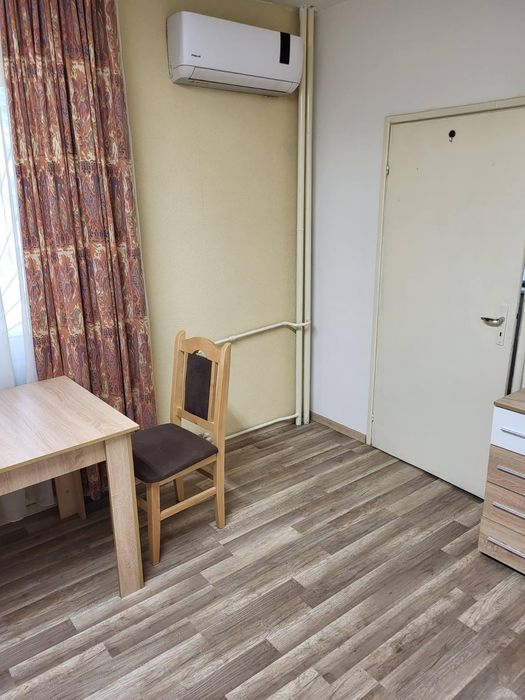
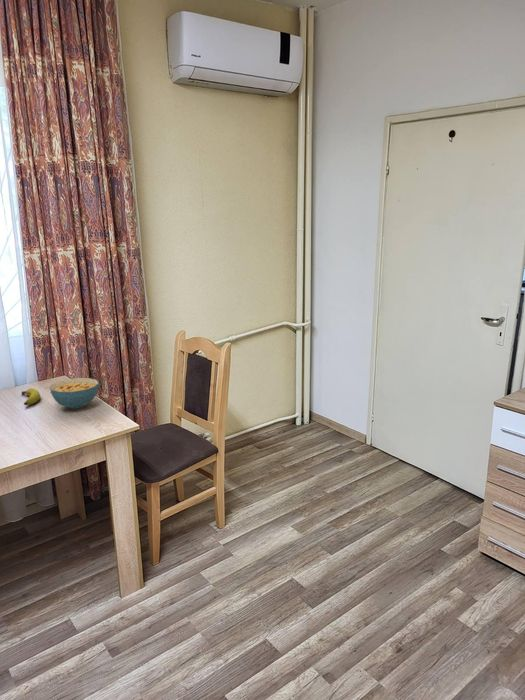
+ banana (29, 394)
+ cereal bowl (75, 395)
